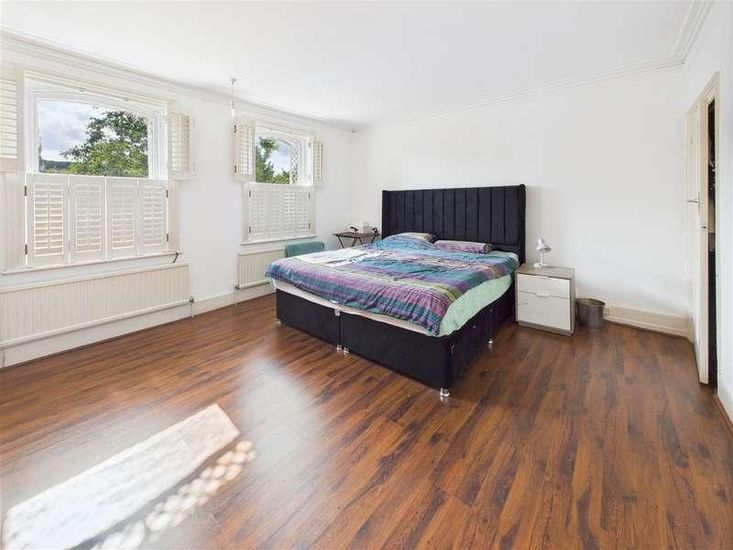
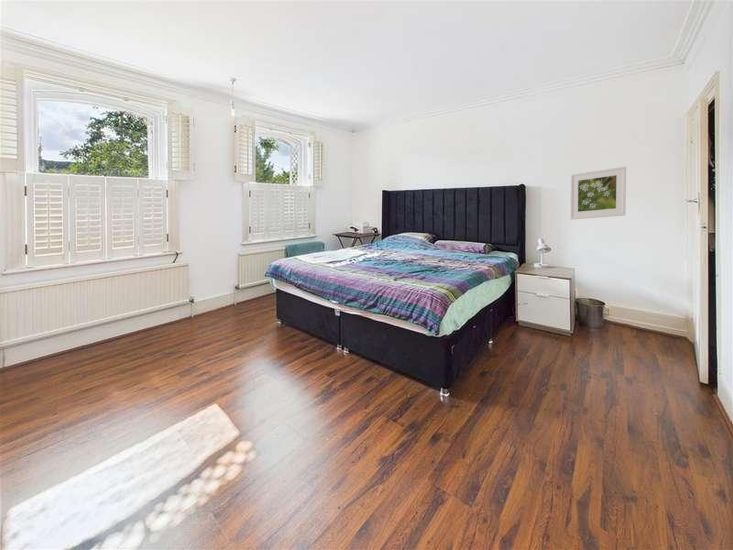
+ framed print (596, 194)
